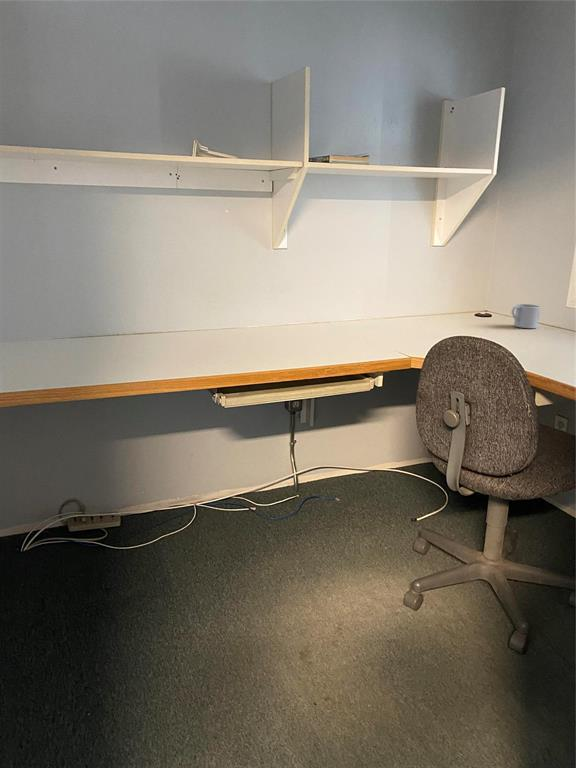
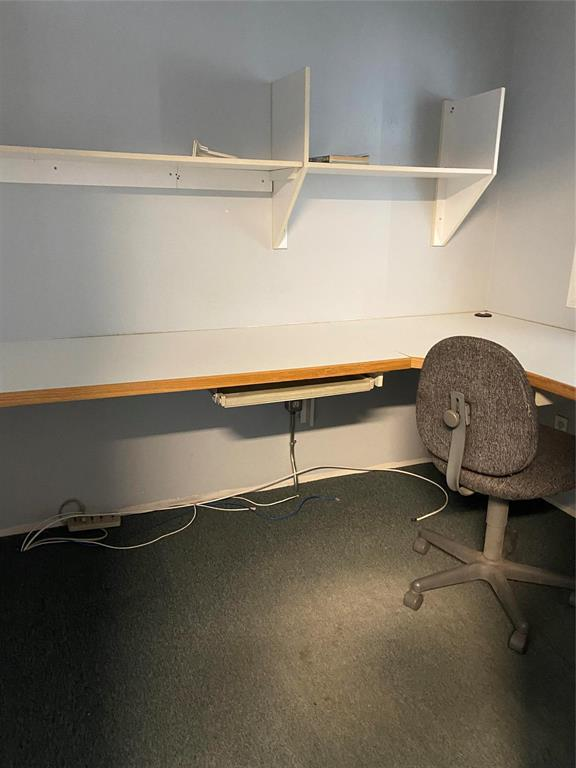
- mug (523, 316)
